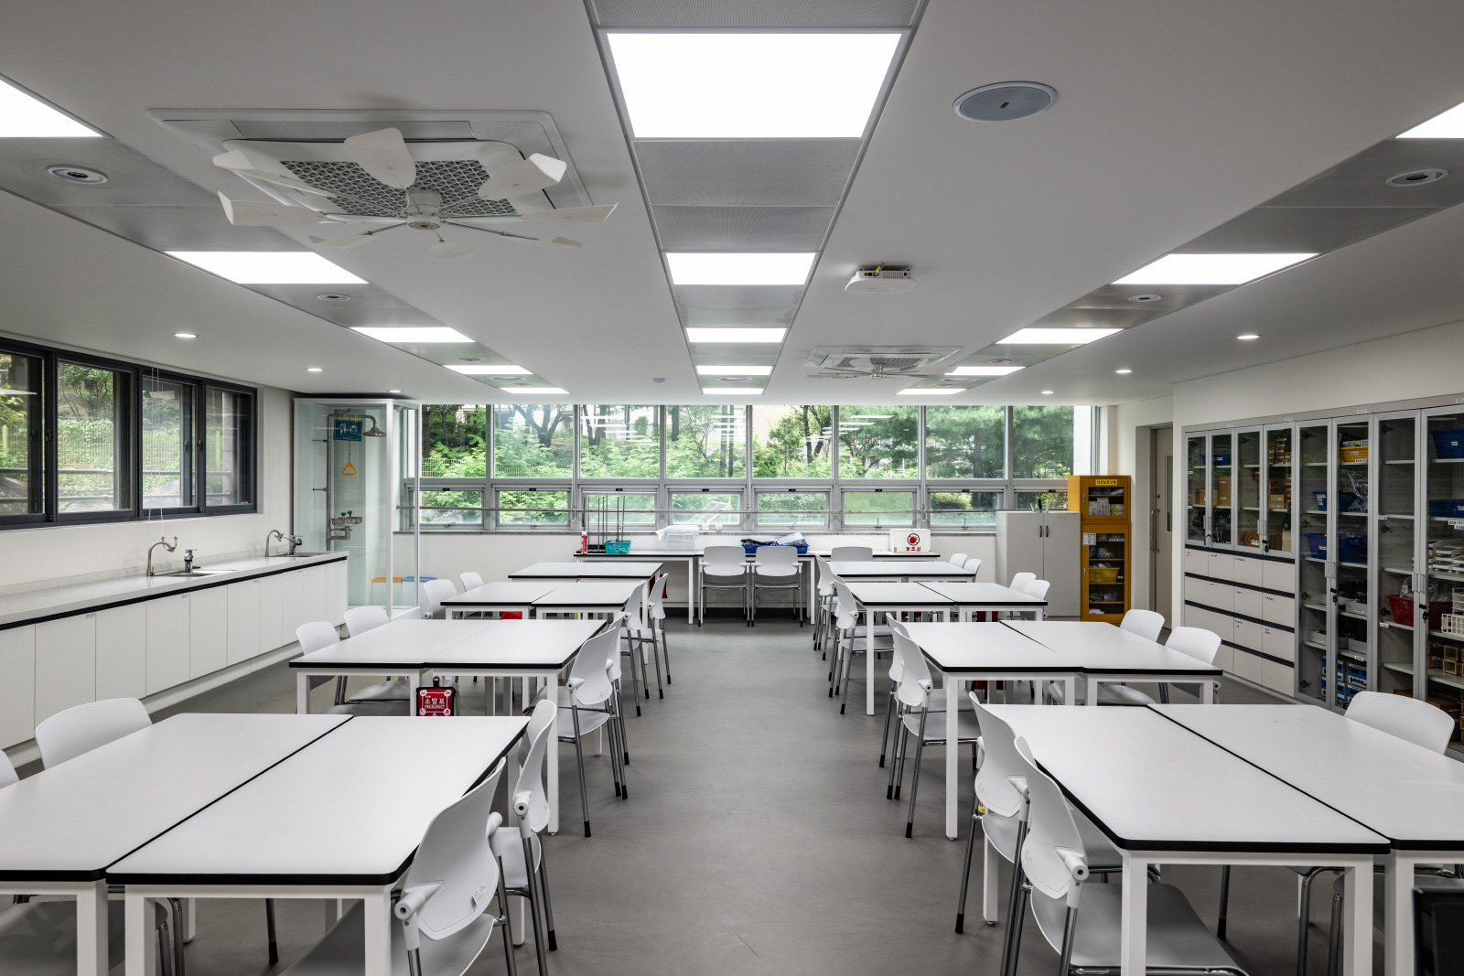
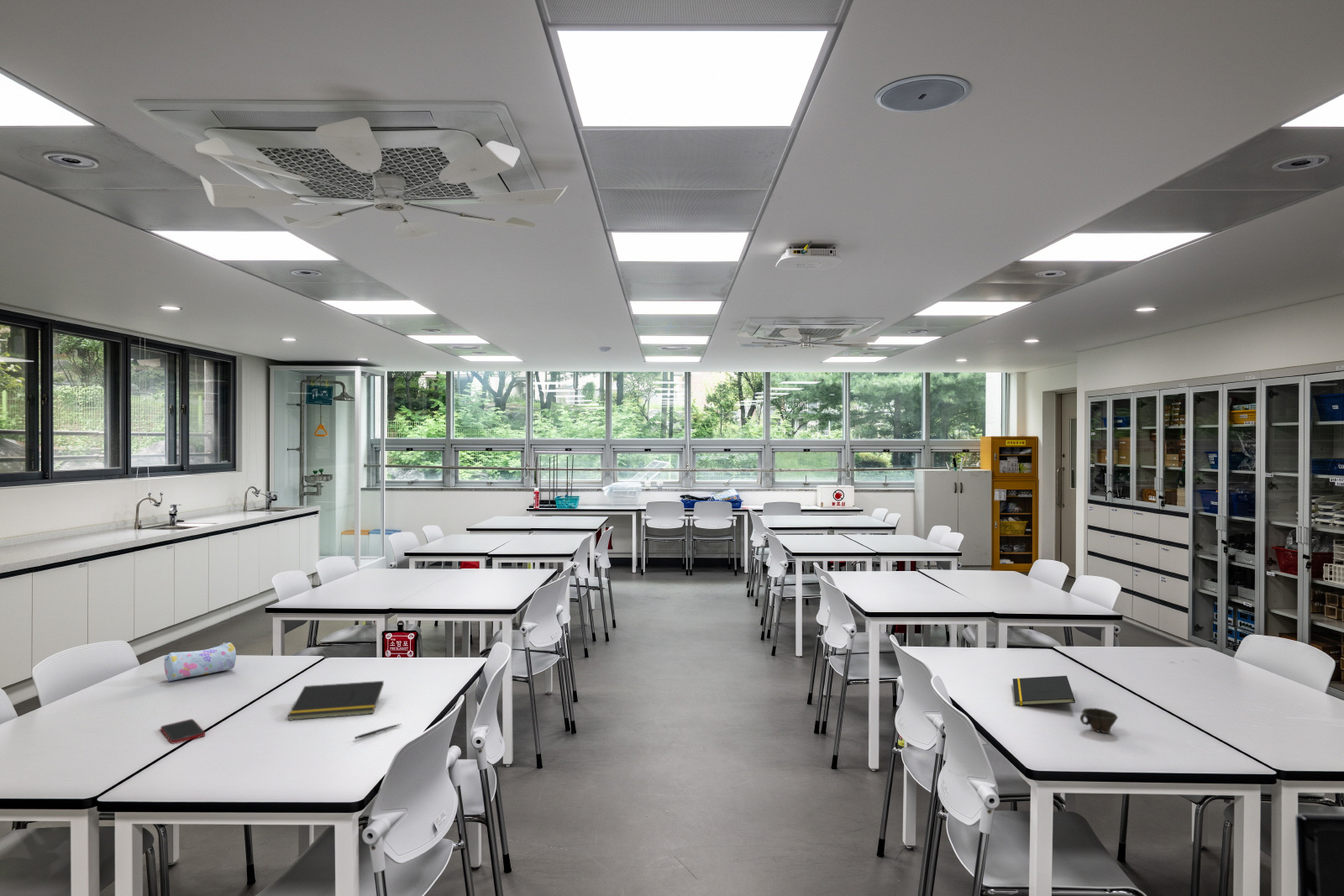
+ notepad (1042, 689)
+ pencil case (201, 661)
+ notepad (338, 700)
+ cup (1097, 720)
+ cell phone (182, 731)
+ pen (379, 730)
